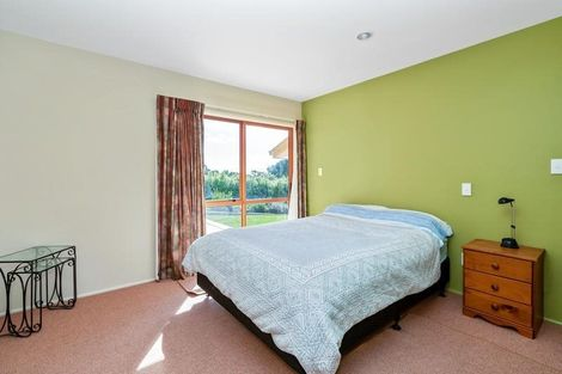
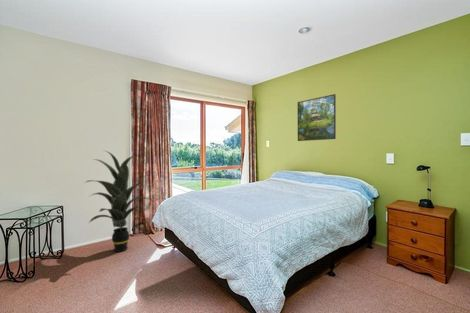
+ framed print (315, 119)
+ indoor plant (115, 200)
